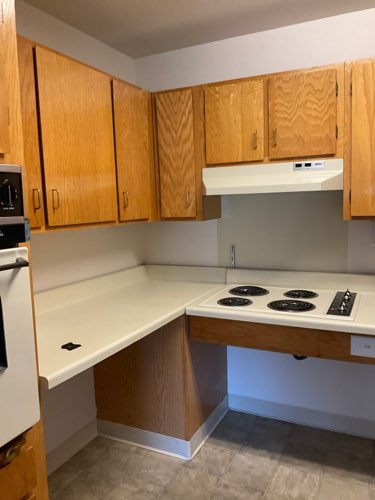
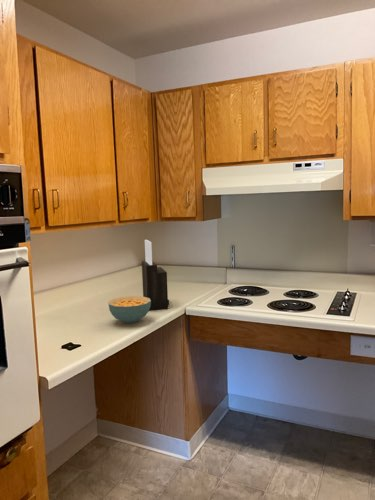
+ cereal bowl (130, 311)
+ knife block (156, 273)
